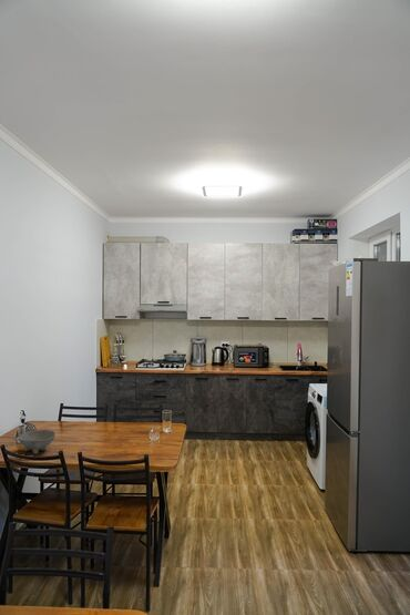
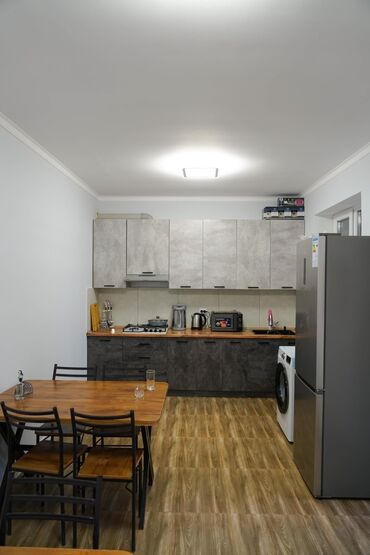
- bowl (37, 442)
